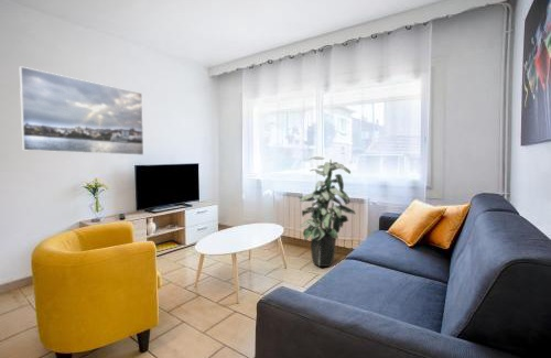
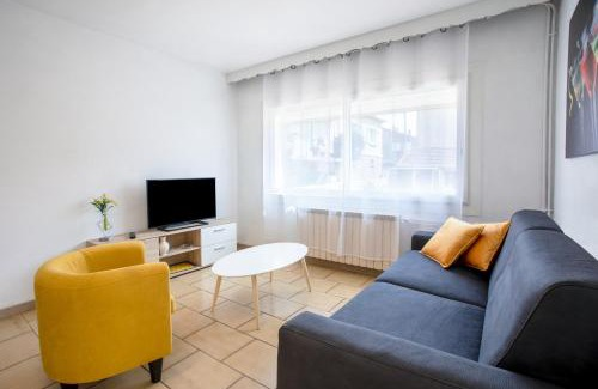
- indoor plant (323, 210)
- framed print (90, 117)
